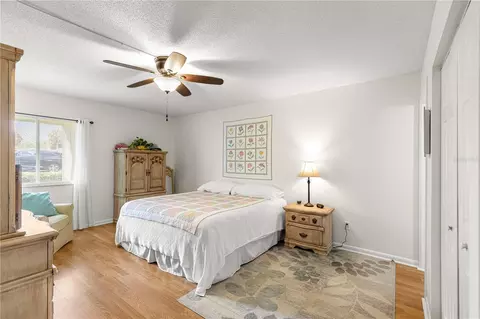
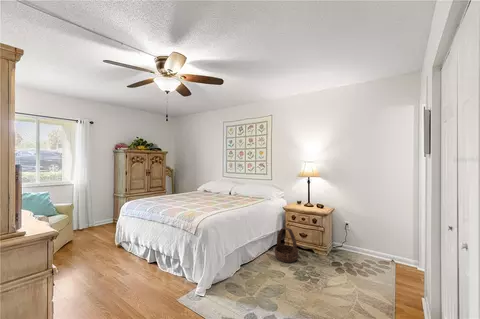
+ basket (286, 245)
